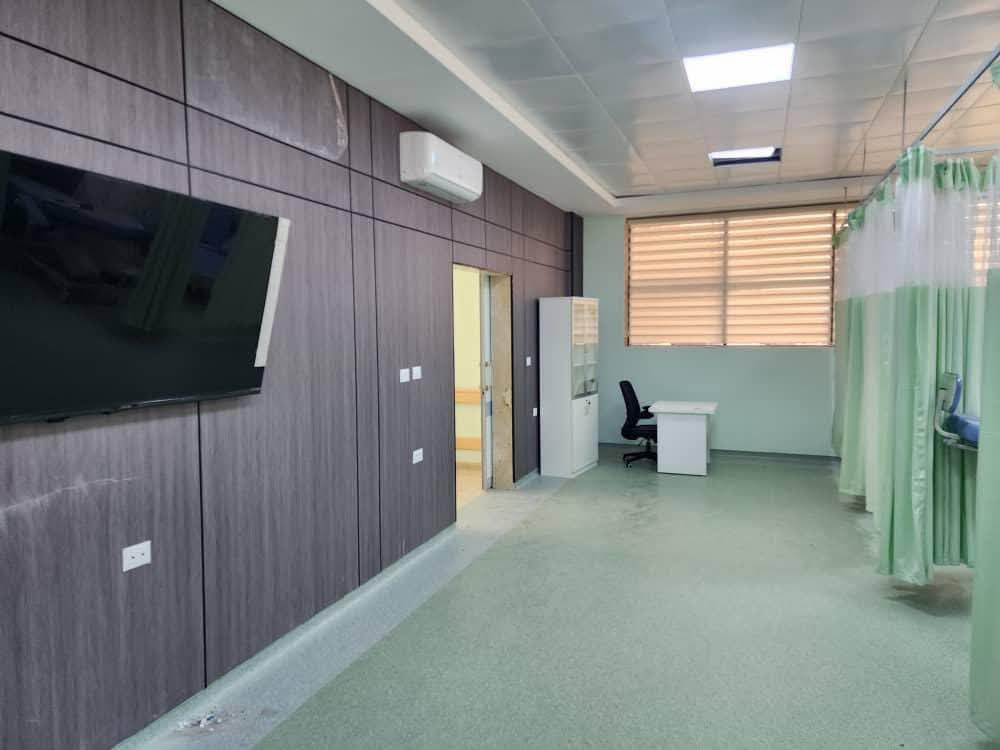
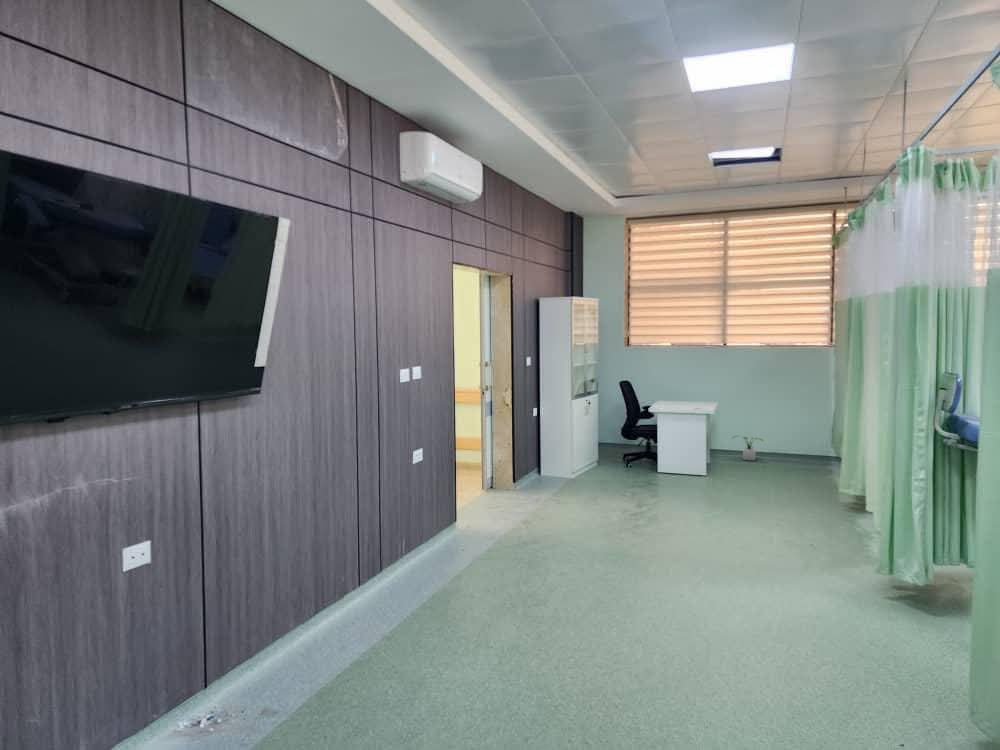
+ potted plant (747, 447)
